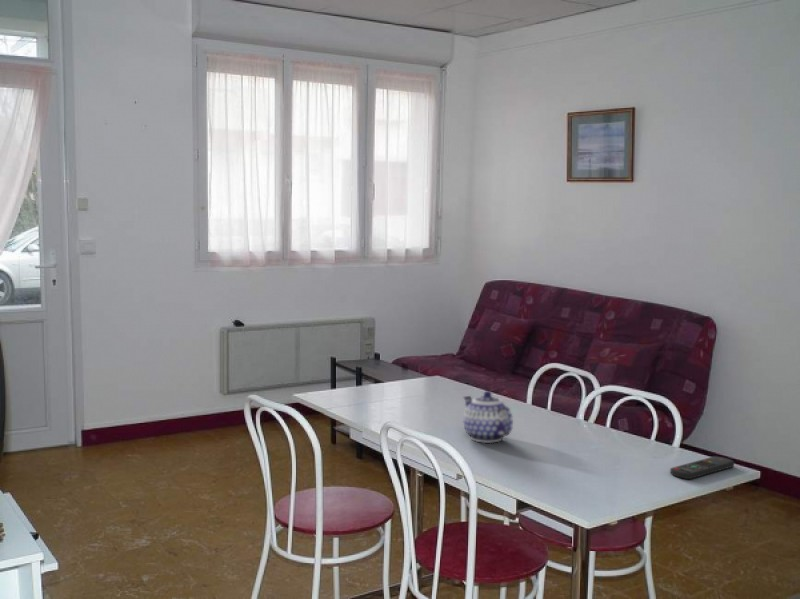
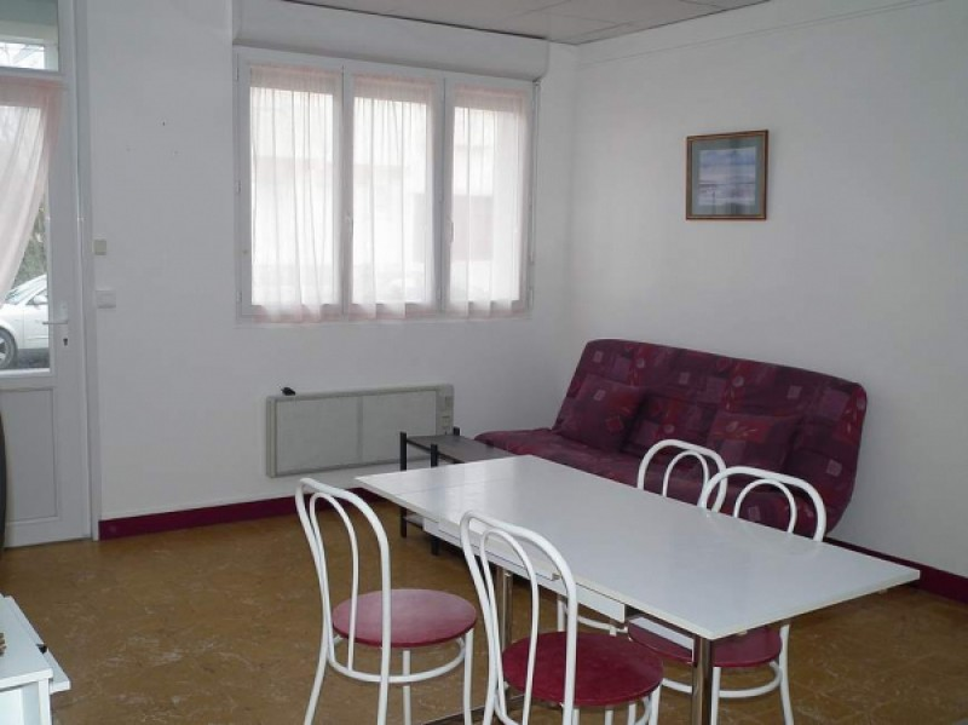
- teapot (487, 415)
- remote control (702, 467)
